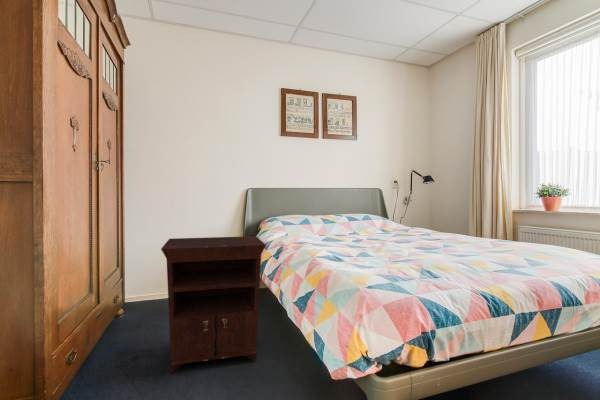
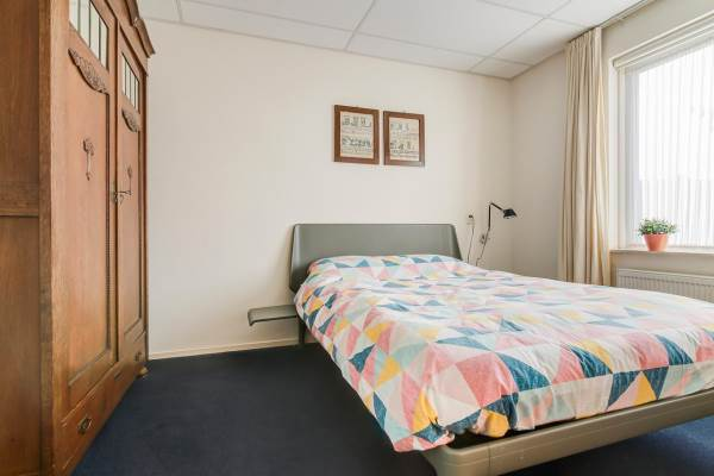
- nightstand (214, 297)
